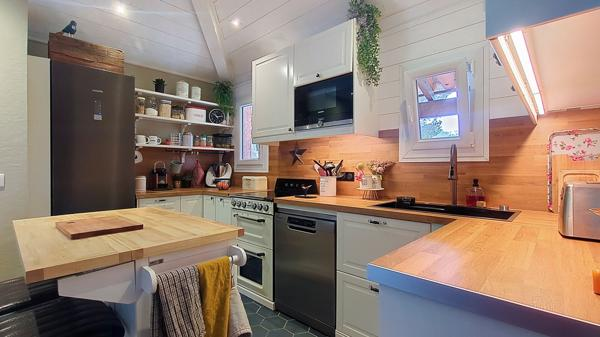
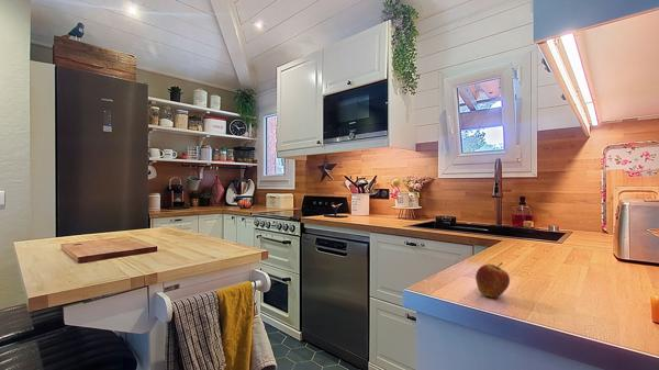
+ fruit (492, 278)
